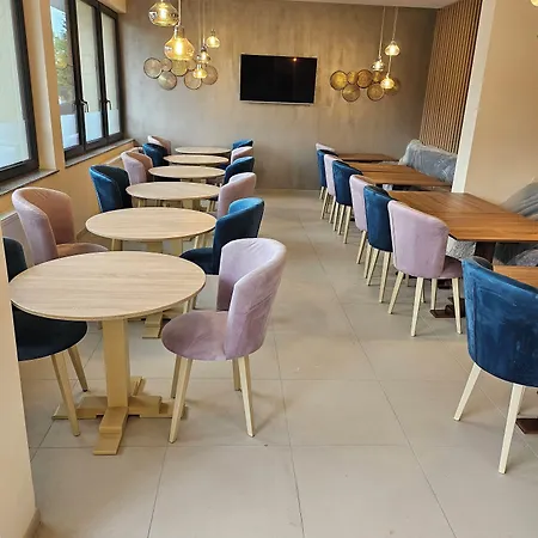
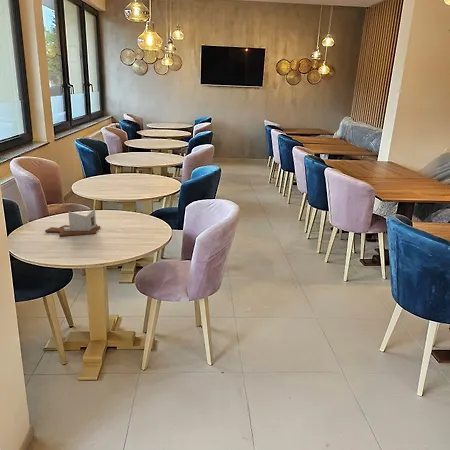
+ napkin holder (74, 219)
